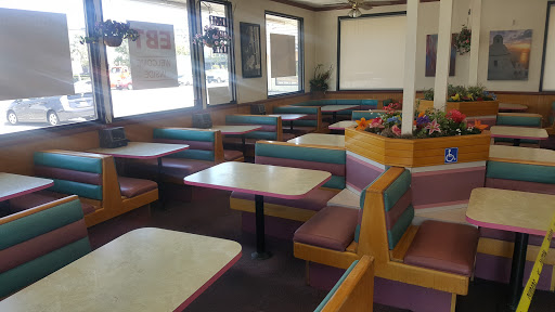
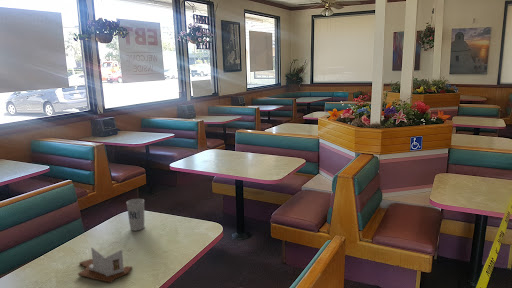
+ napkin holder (103, 257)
+ cup (136, 214)
